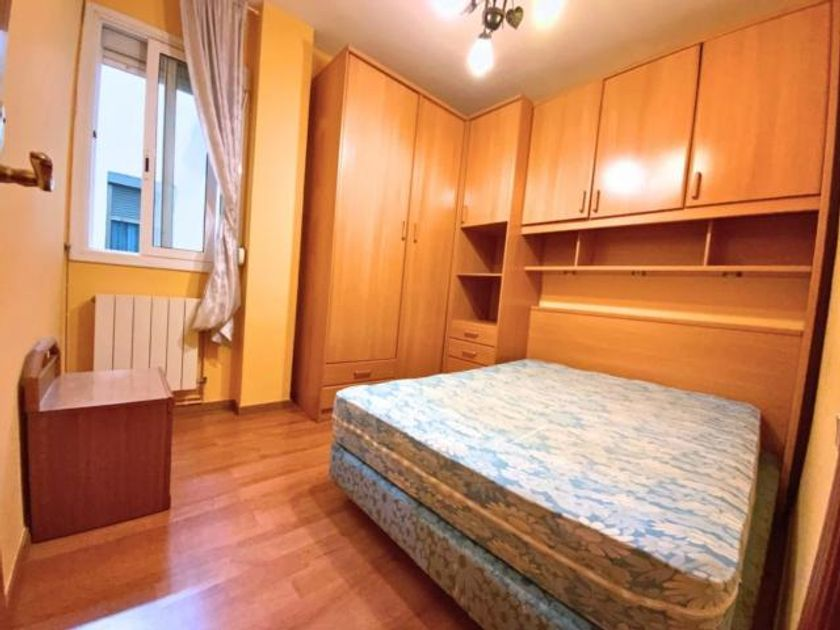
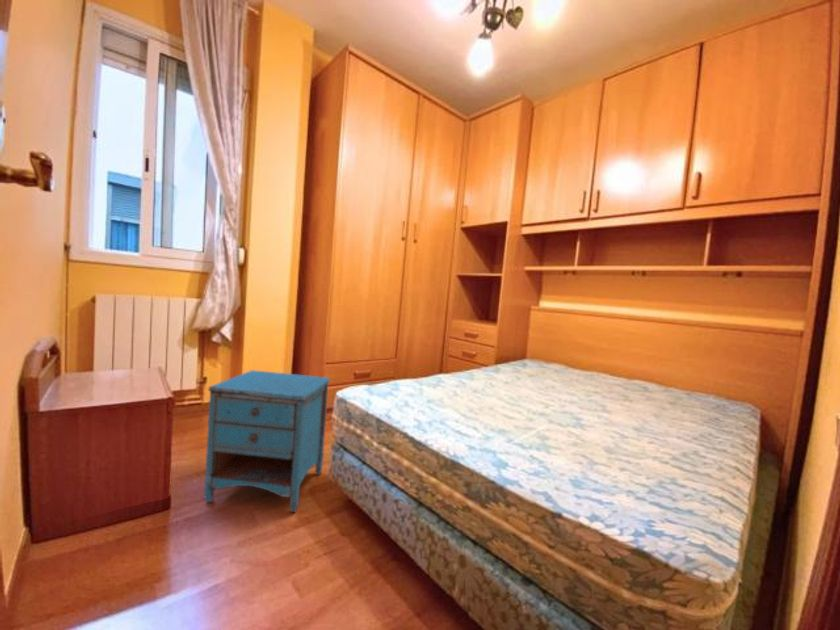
+ nightstand (271, 434)
